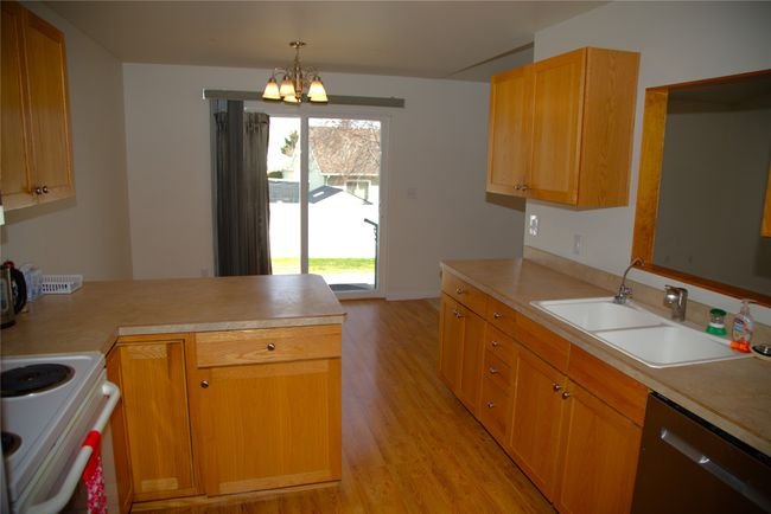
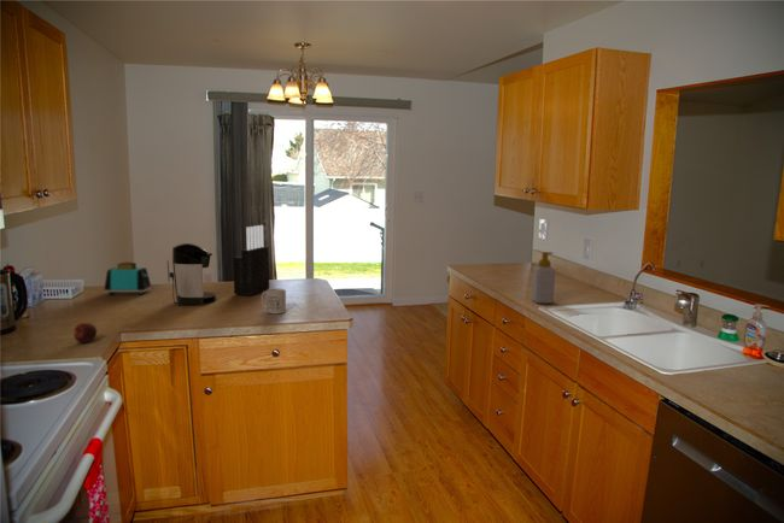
+ toaster (127, 277)
+ apple (84, 331)
+ knife block (248, 258)
+ mug (273, 300)
+ soap bottle (543, 277)
+ coffee maker (192, 275)
